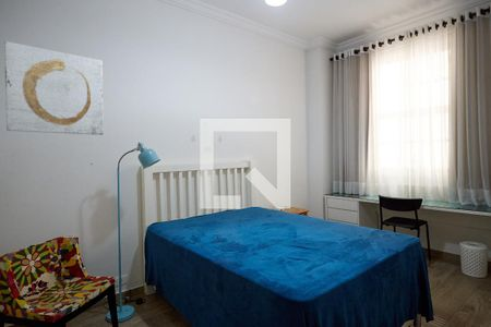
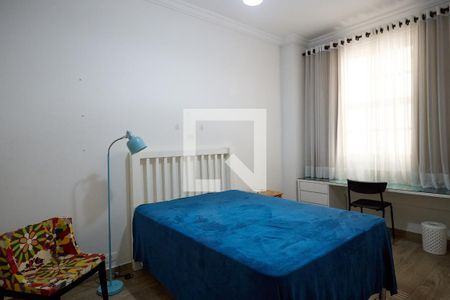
- wall art (58, 93)
